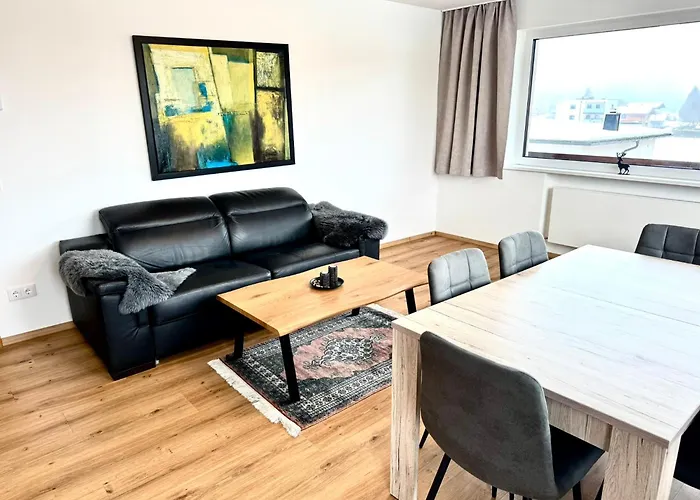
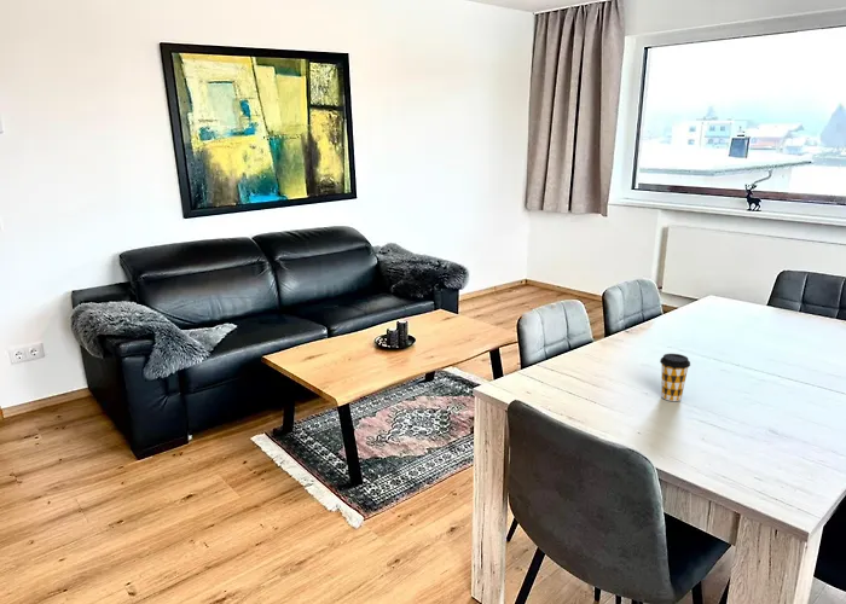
+ coffee cup (673, 377)
